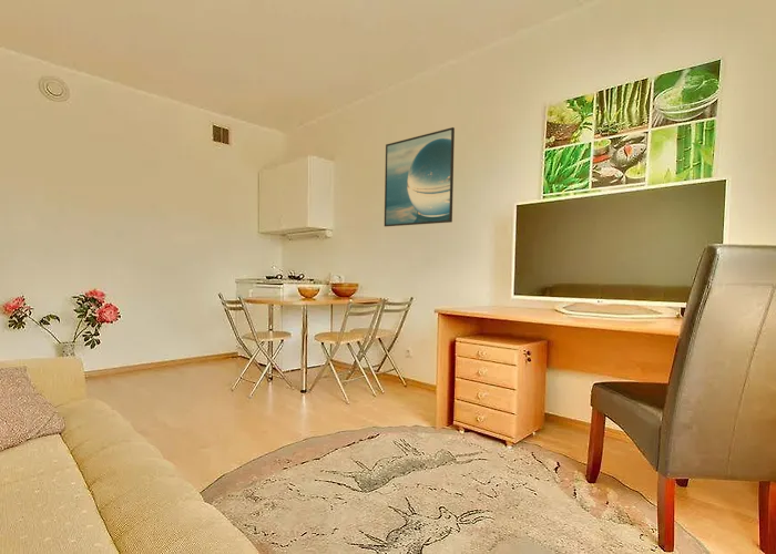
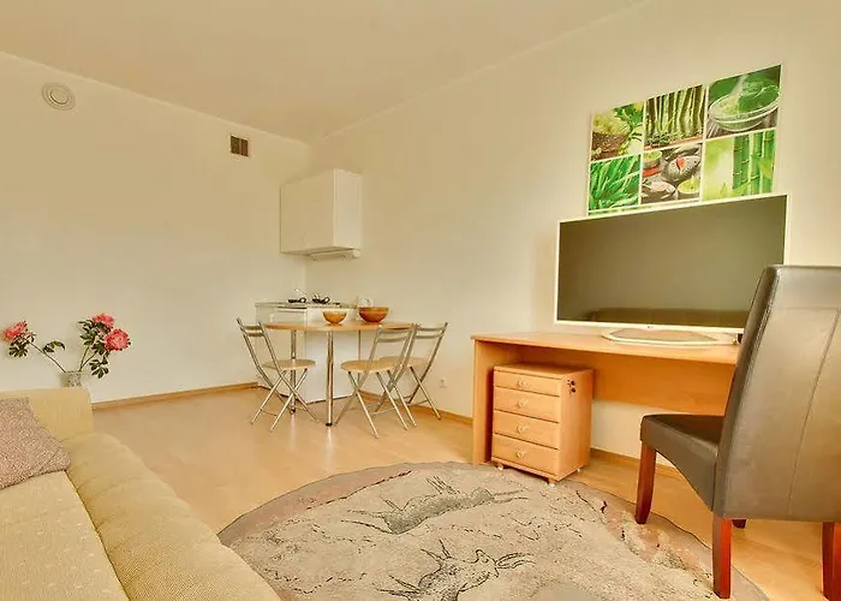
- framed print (416, 181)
